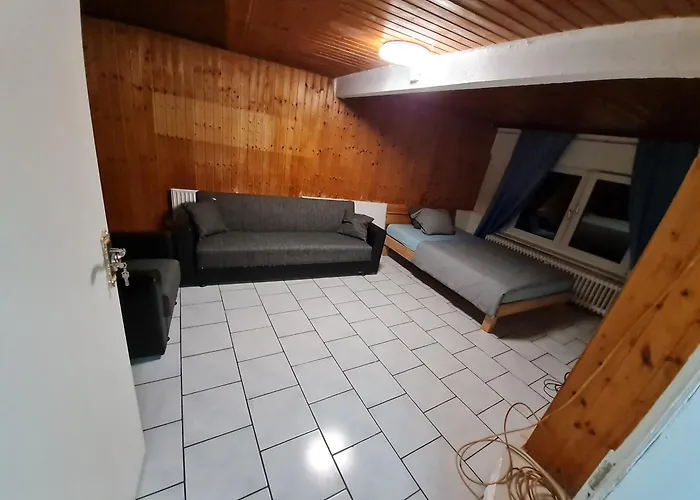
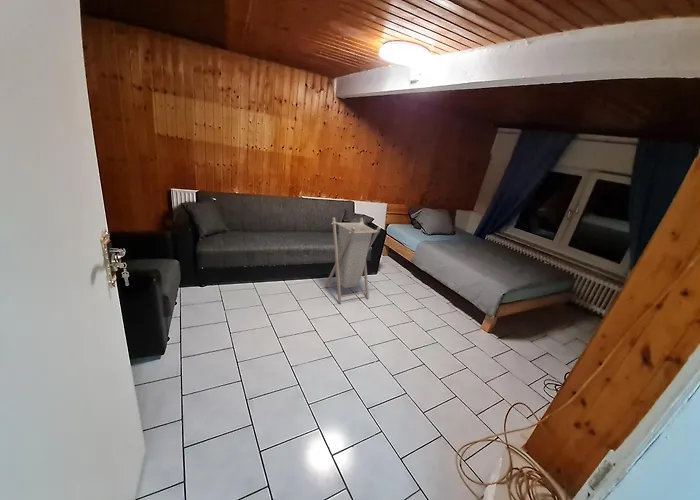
+ laundry hamper (351, 258)
